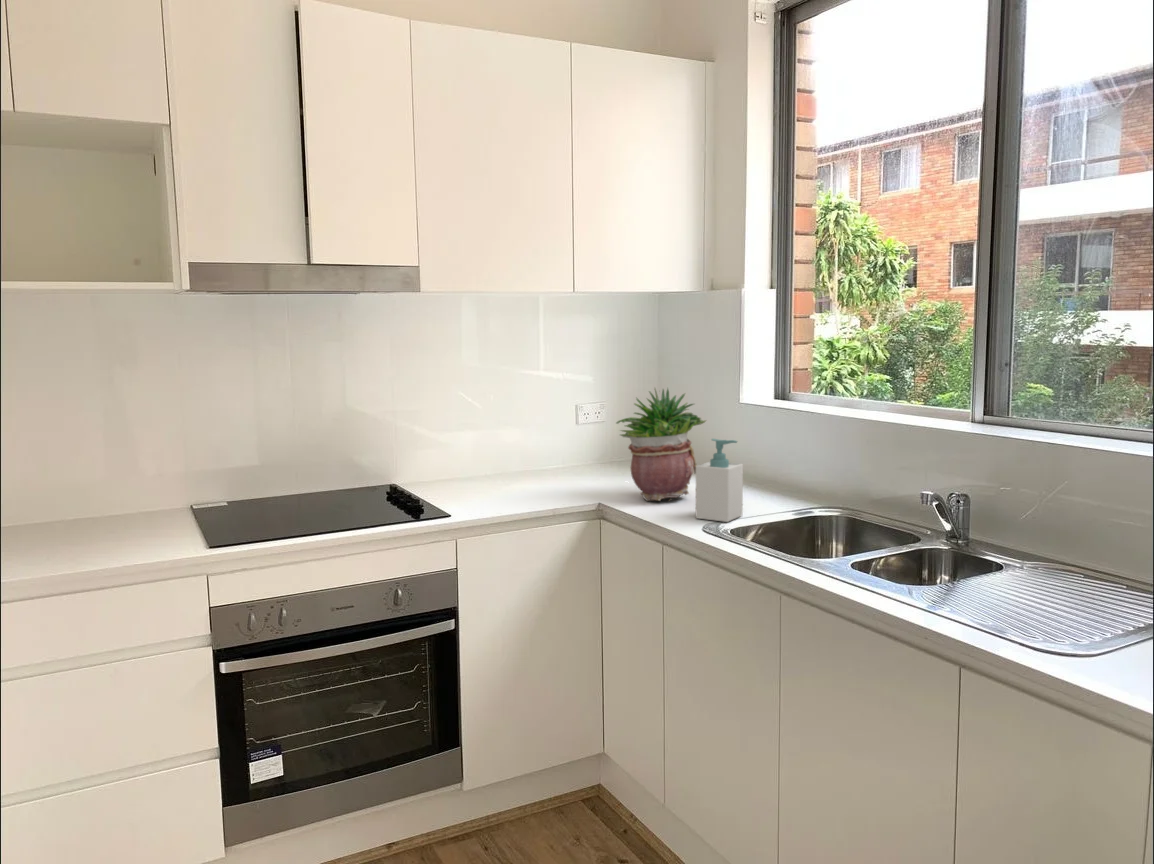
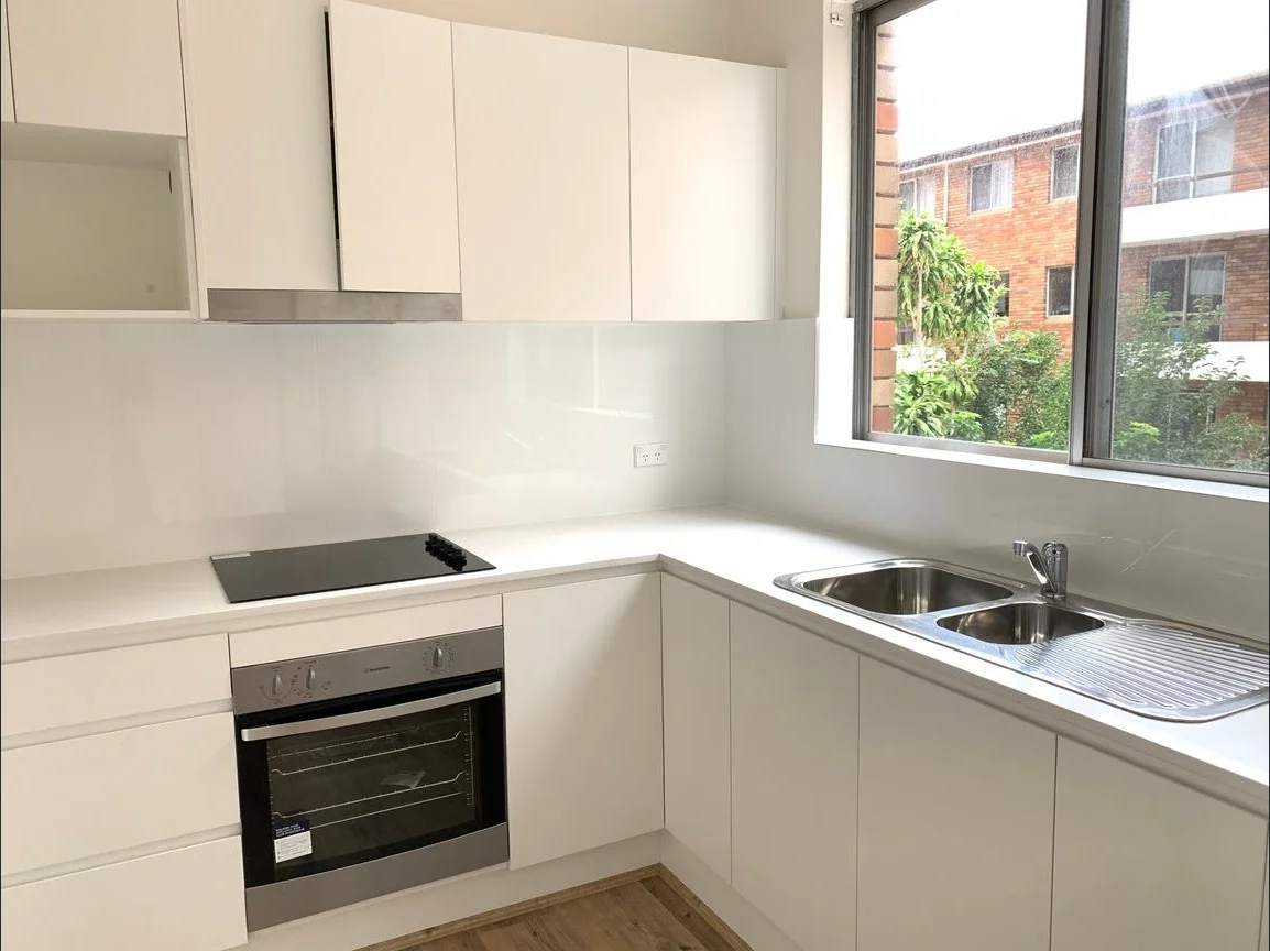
- potted plant (658, 443)
- soap bottle (719, 478)
